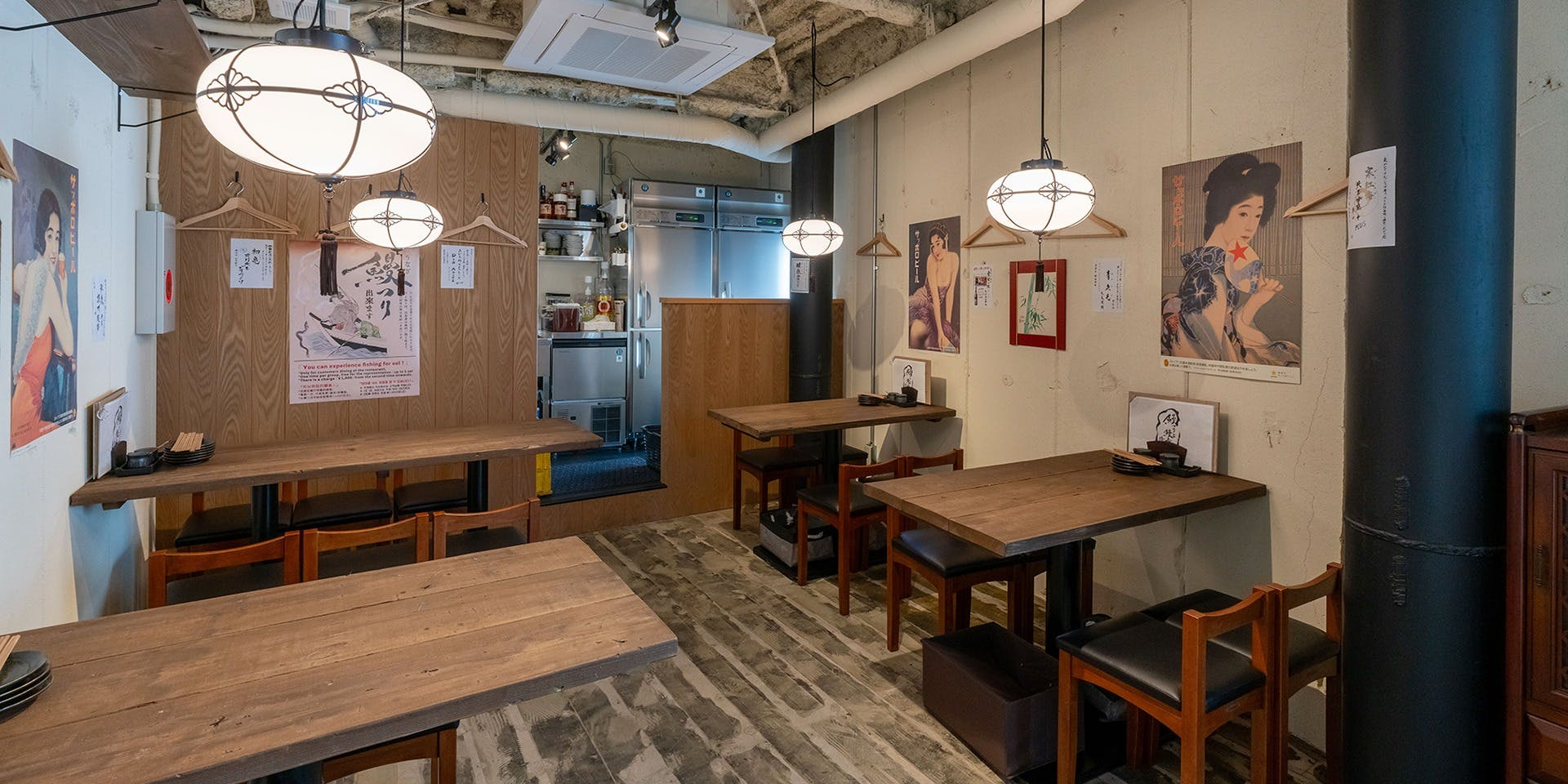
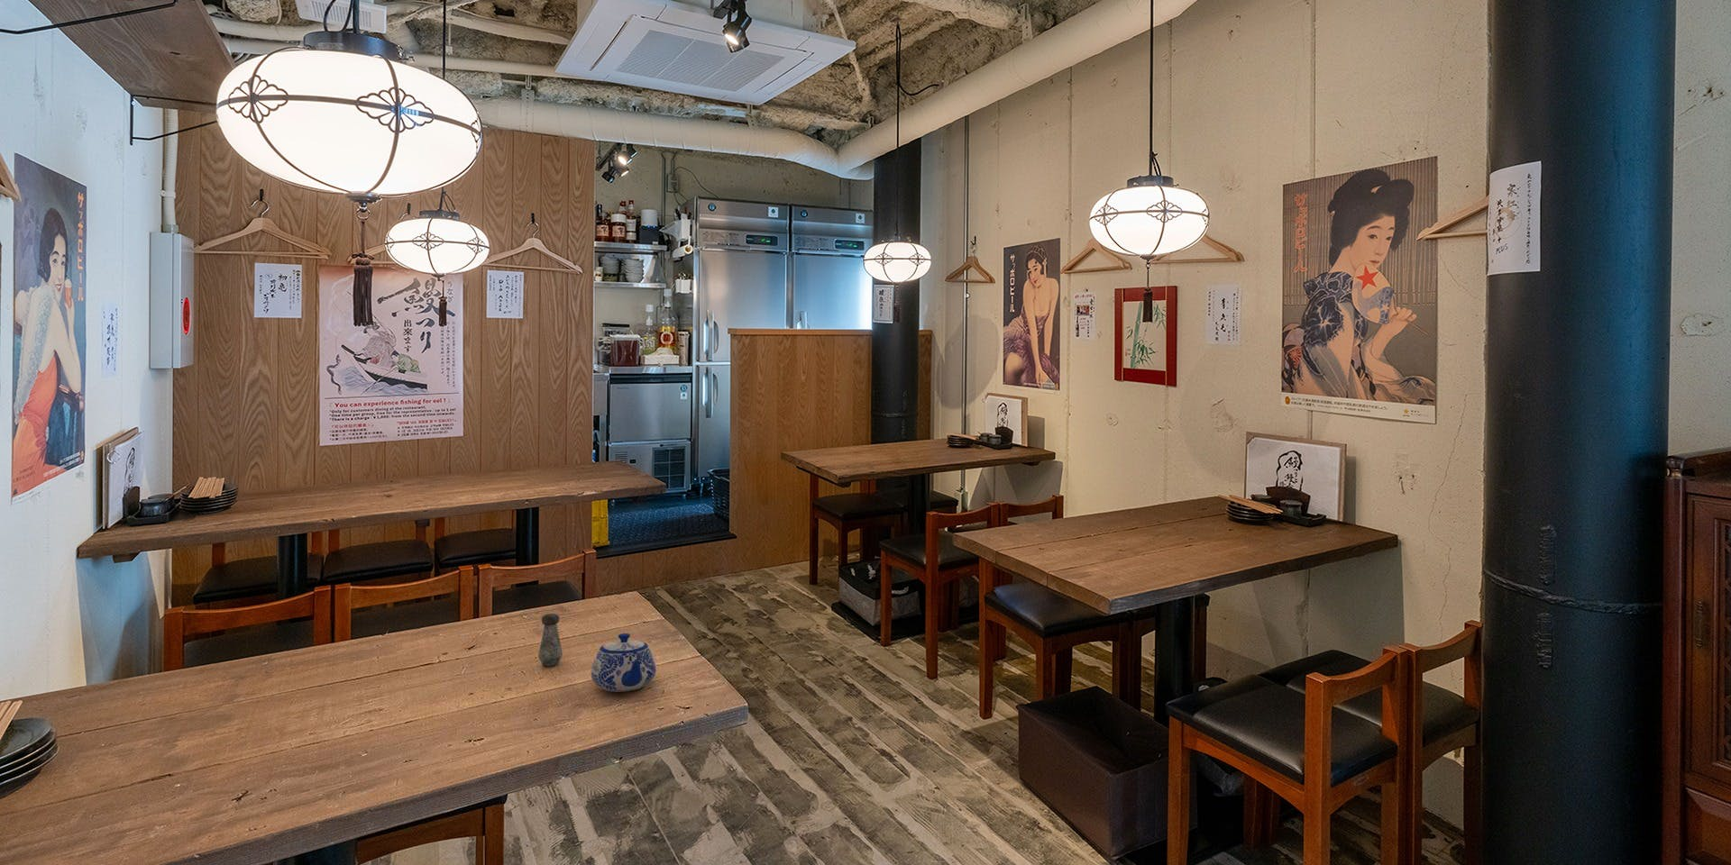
+ teapot (625, 661)
+ salt shaker (550, 639)
